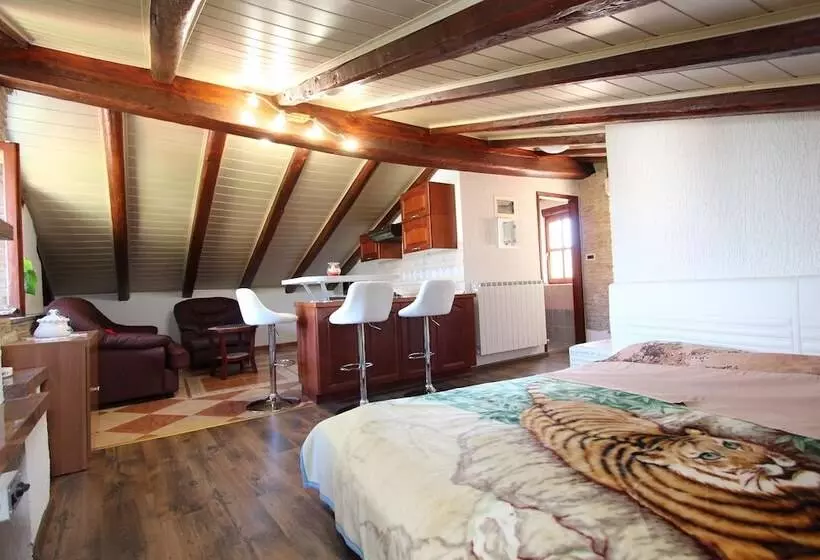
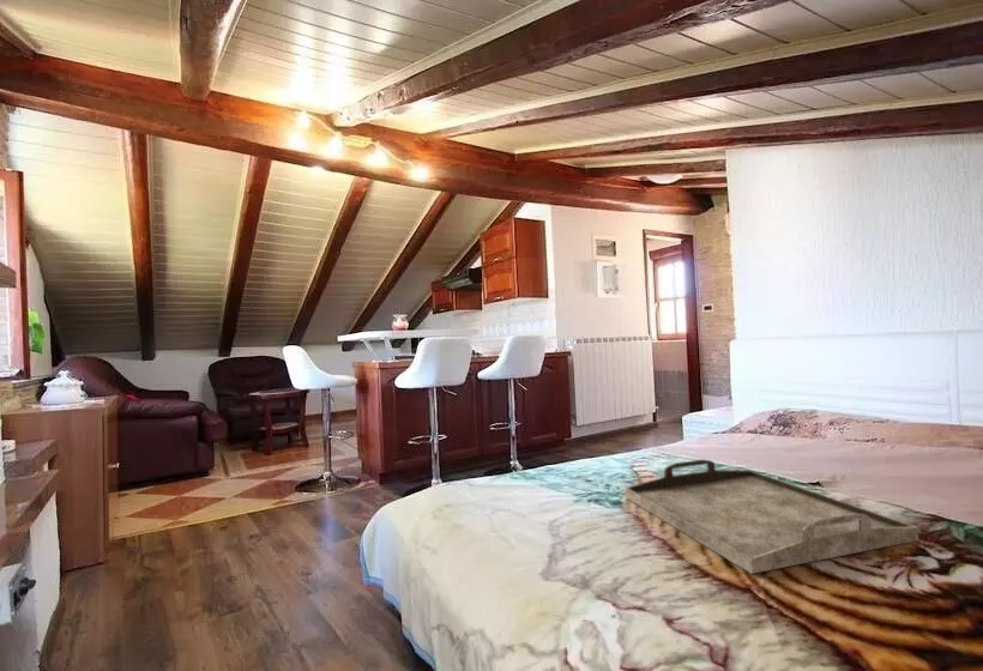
+ serving tray (749, 500)
